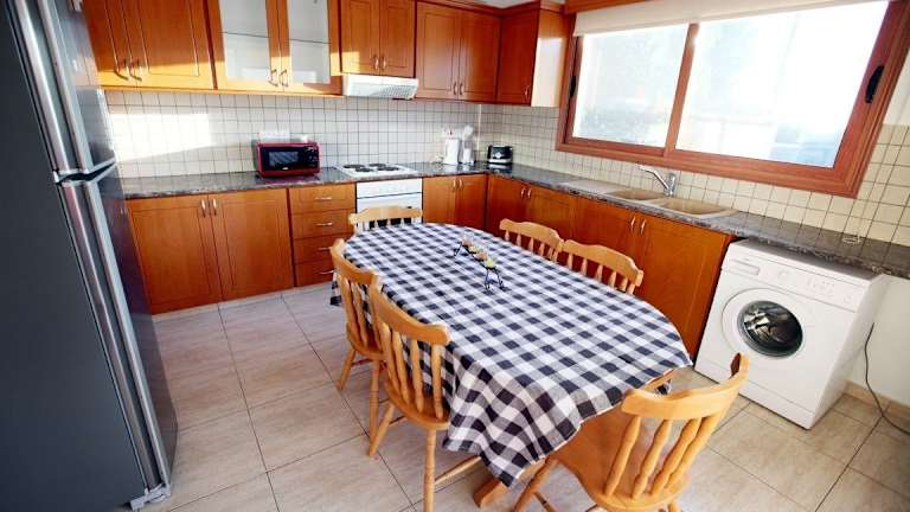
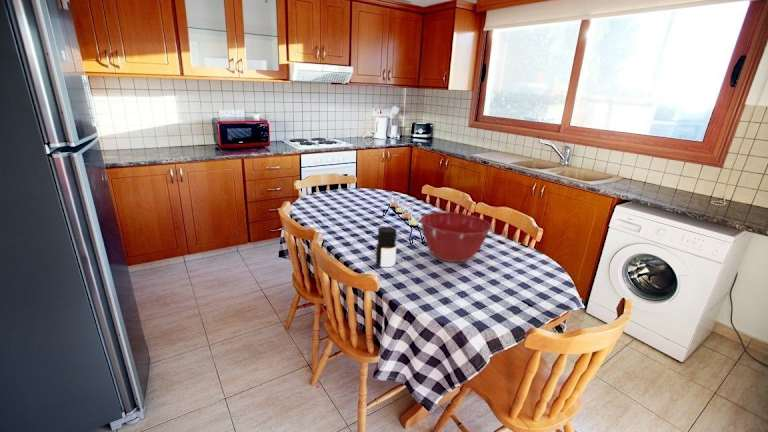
+ bottle (386, 246)
+ mixing bowl (453, 238)
